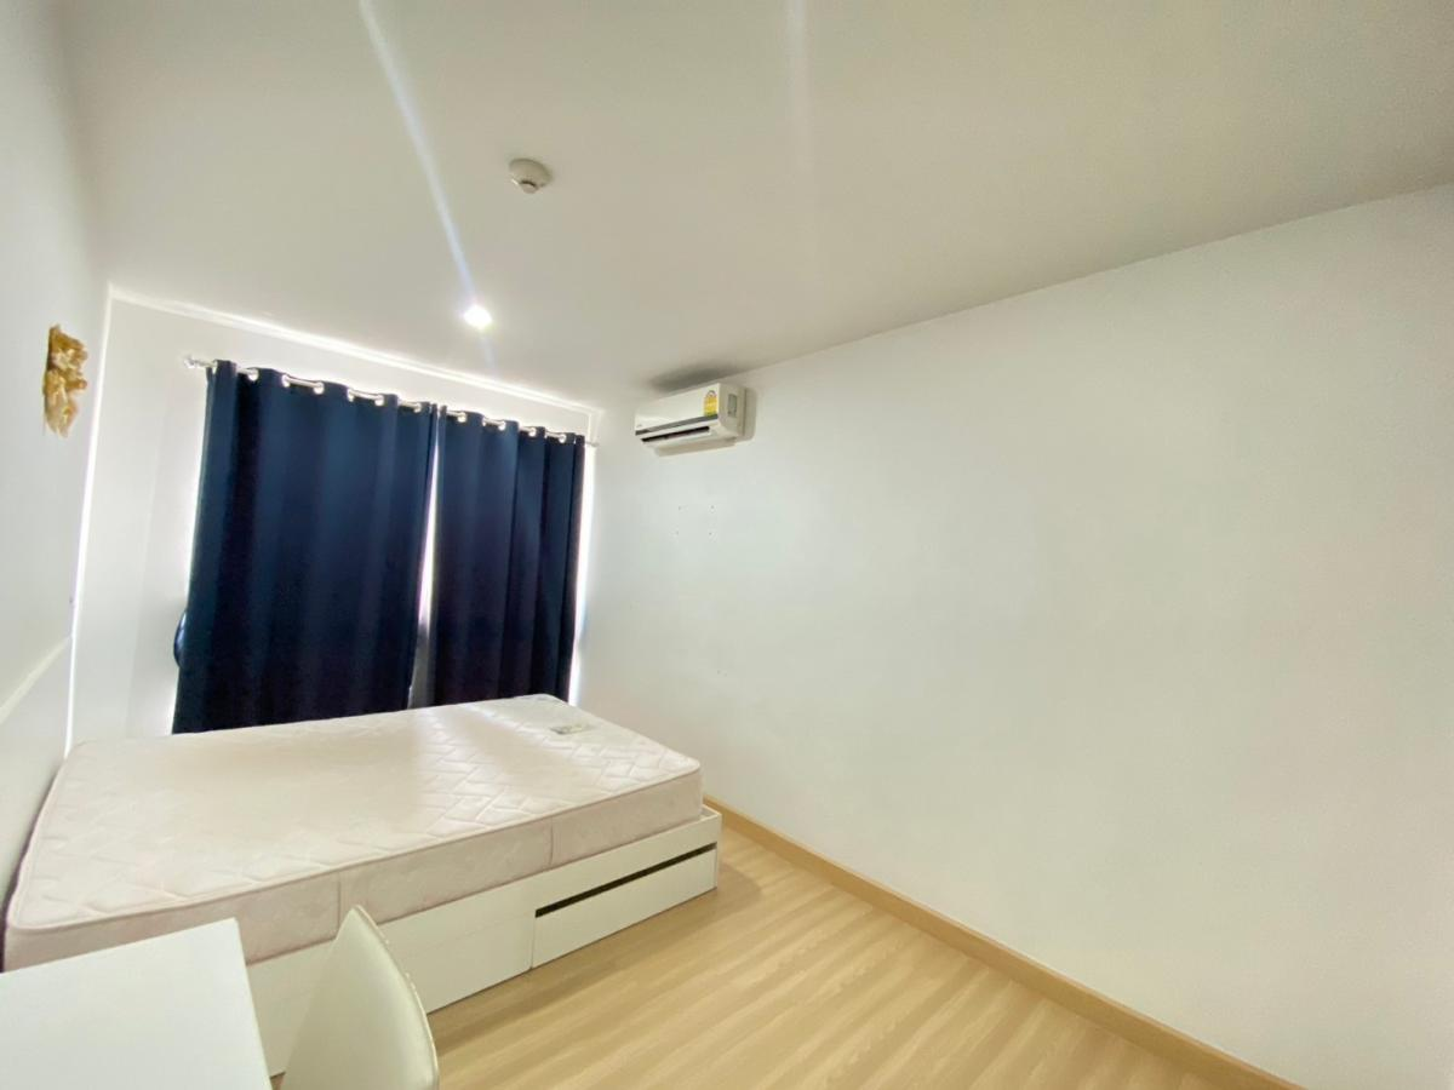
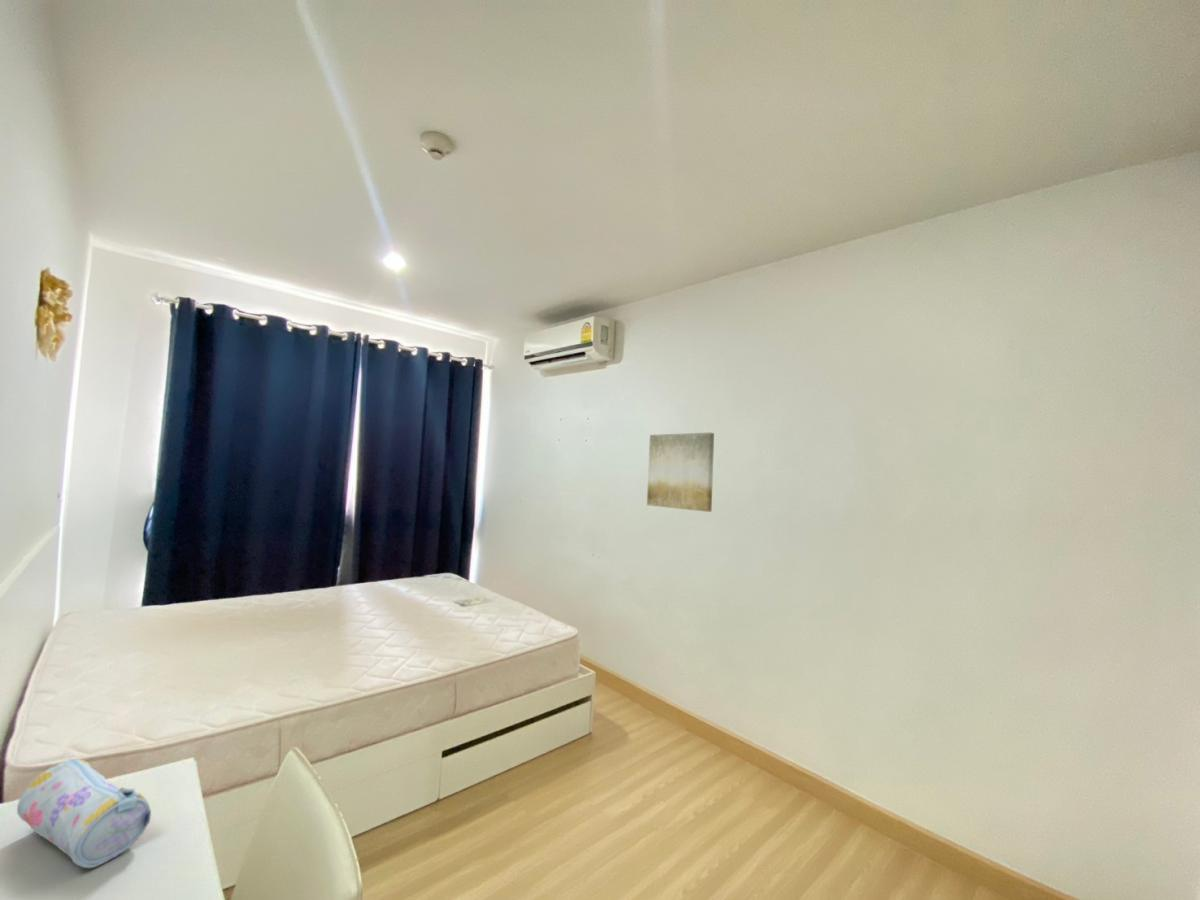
+ pencil case (83, 808)
+ wall art (678, 471)
